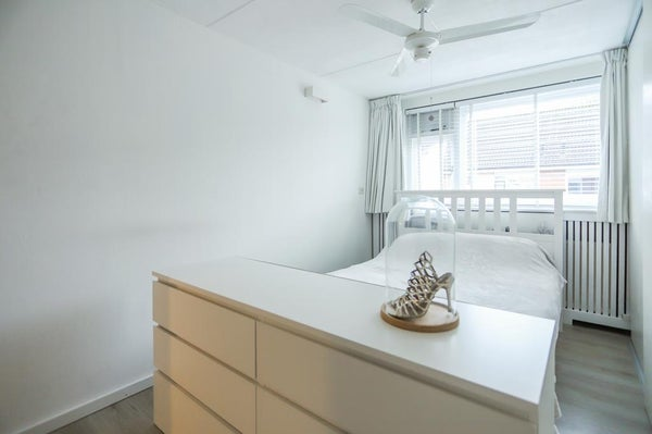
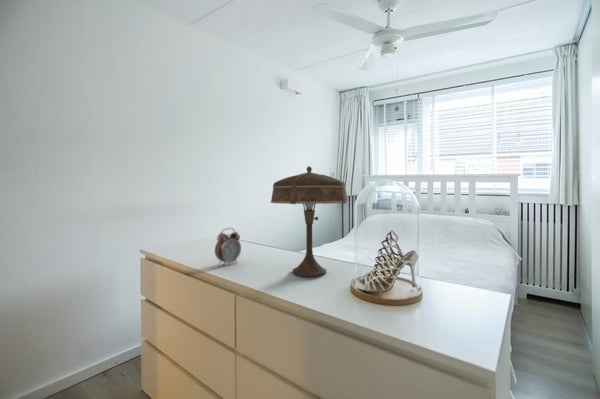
+ table lamp (309, 219)
+ alarm clock (228, 245)
